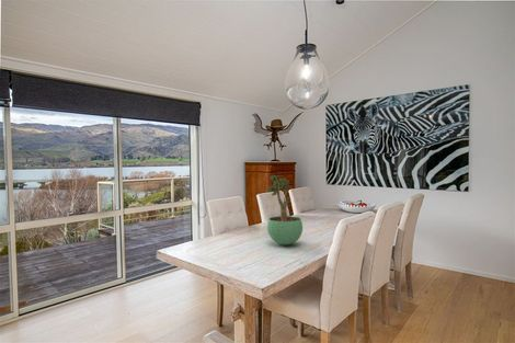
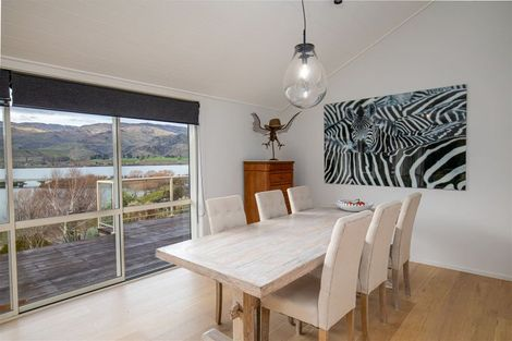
- potted plant (283, 209)
